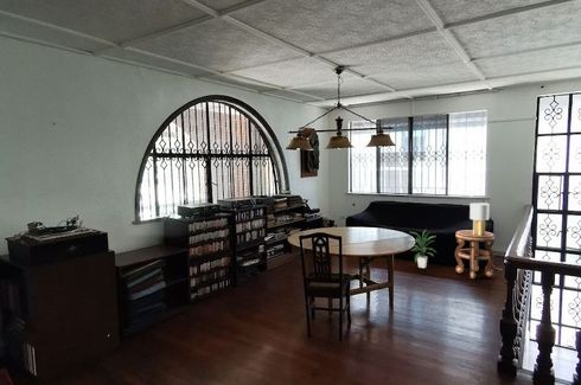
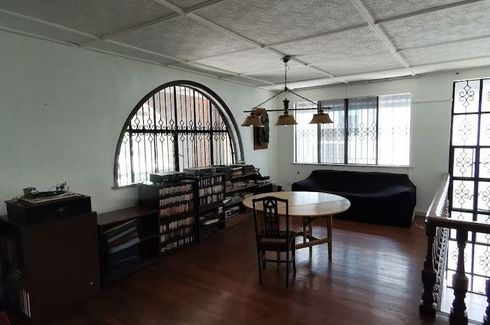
- lamp (479, 218)
- indoor plant (421, 248)
- side table (474, 254)
